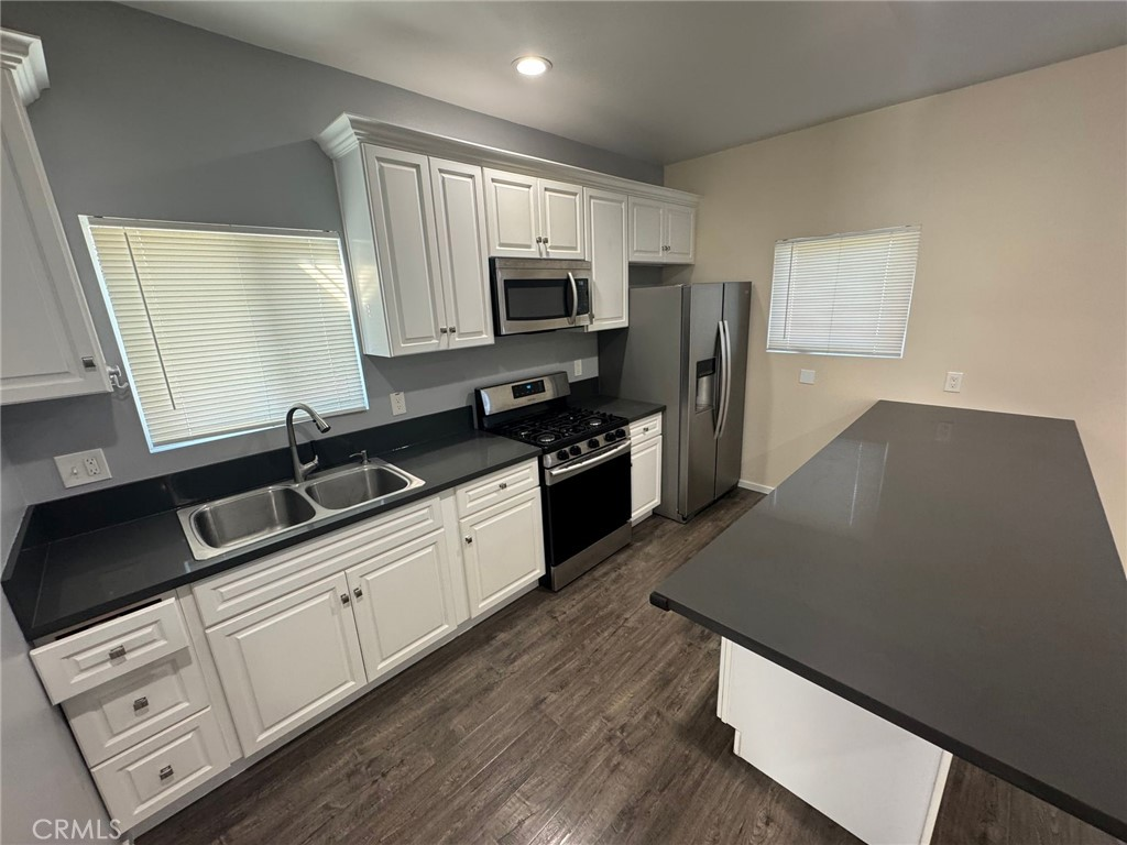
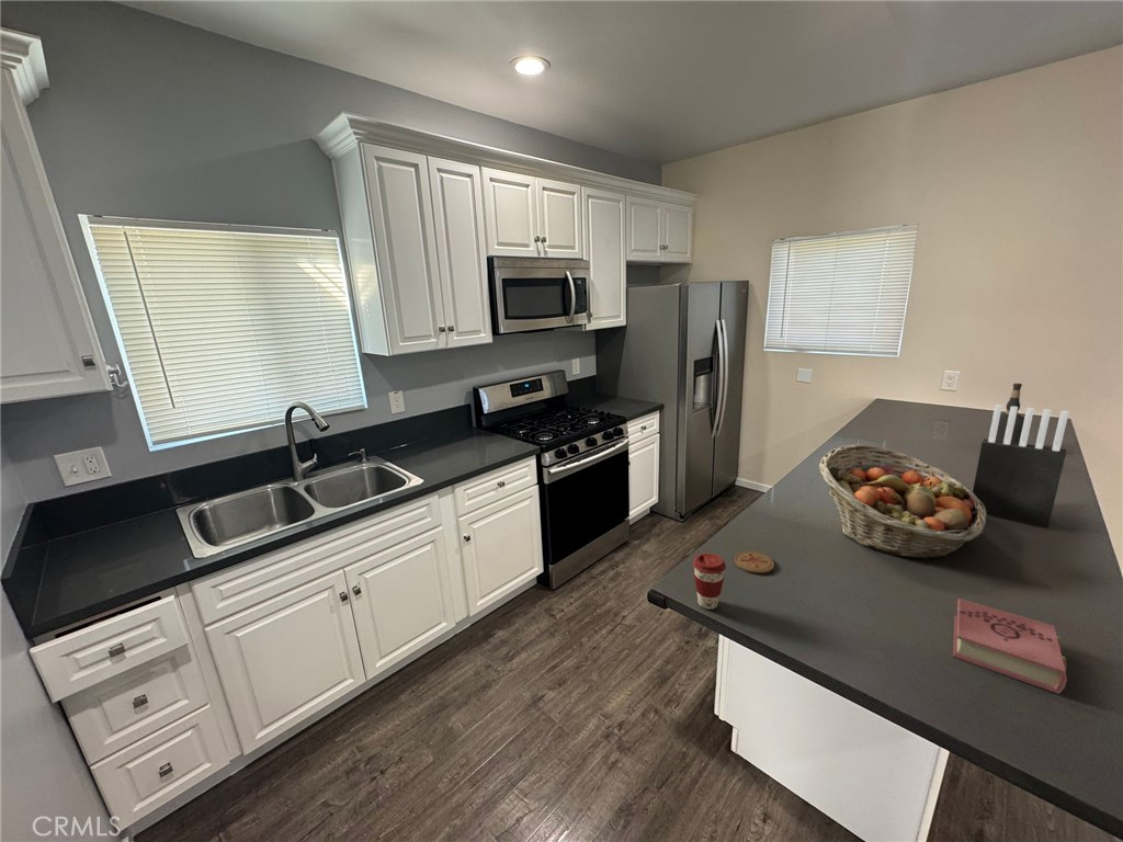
+ coaster (753, 561)
+ liquor bottle (1008, 417)
+ knife block (1019, 460)
+ fruit basket (896, 497)
+ coffee cup (708, 581)
+ book (1006, 641)
